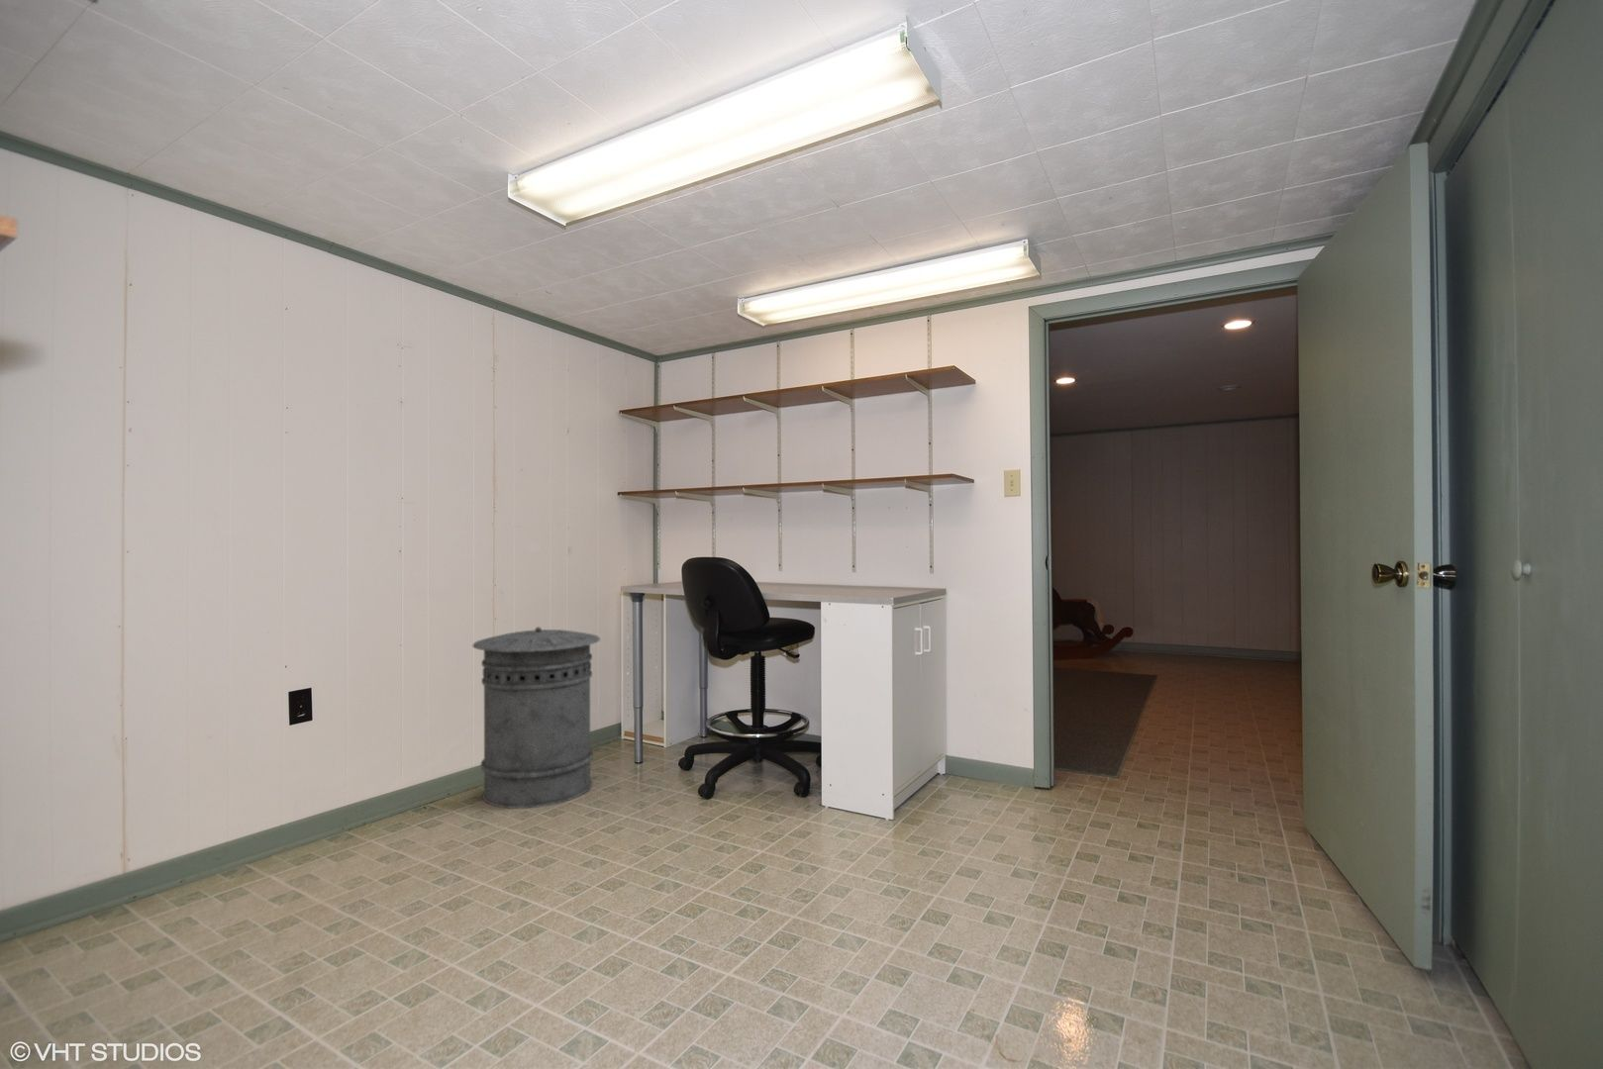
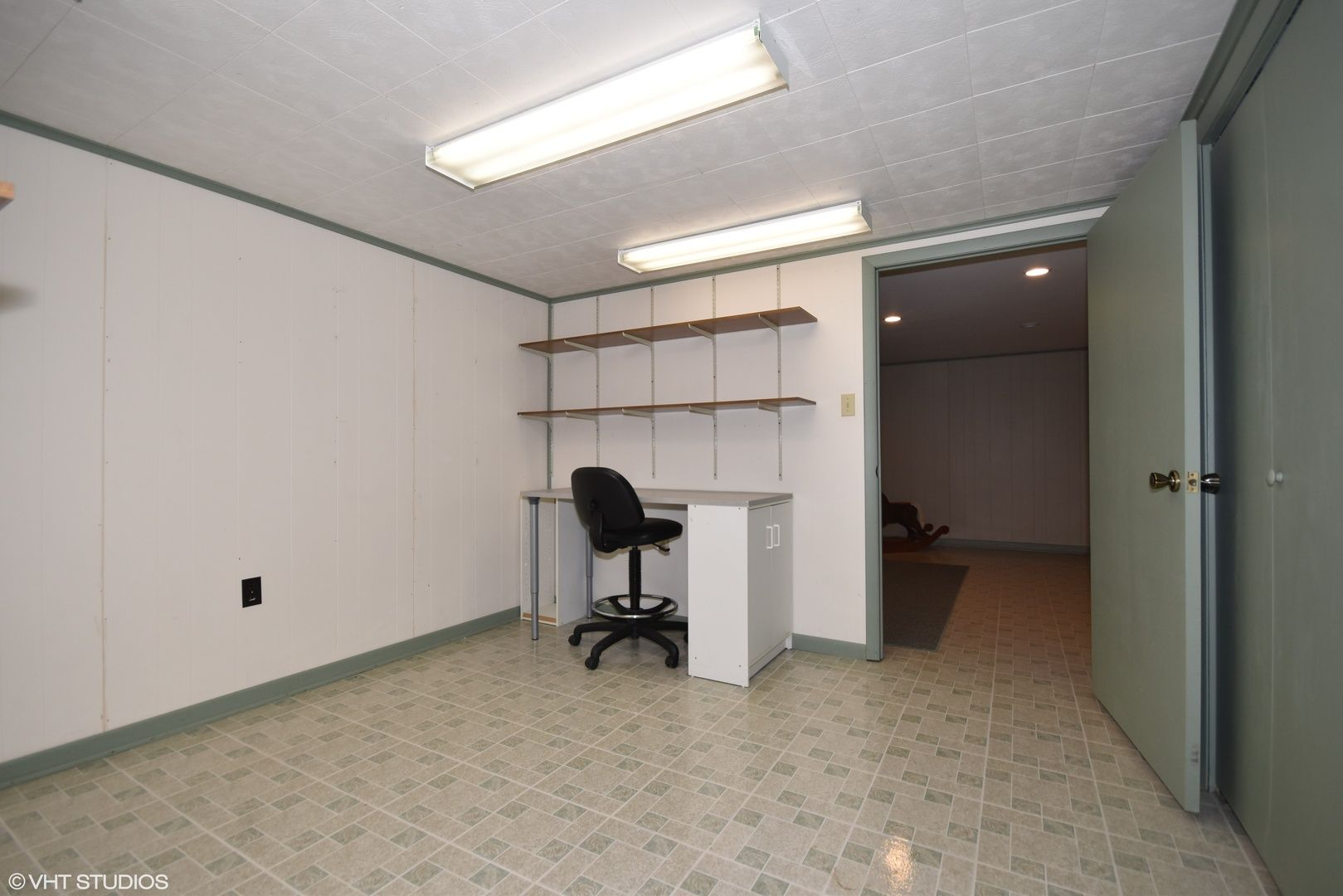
- trash can (537, 707)
